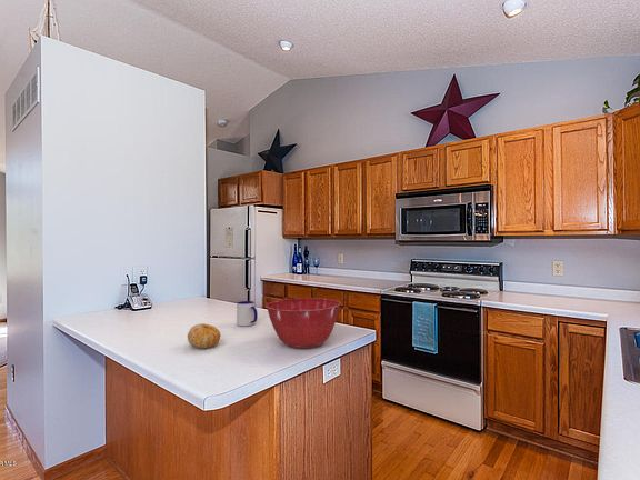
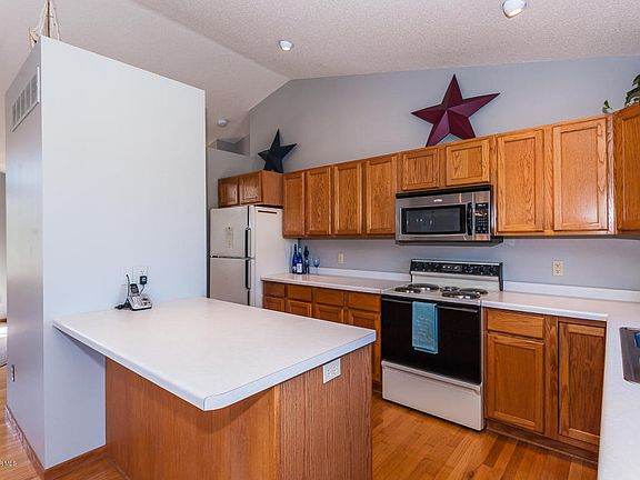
- mug (248, 313)
- mixing bowl (303, 322)
- fruit (203, 334)
